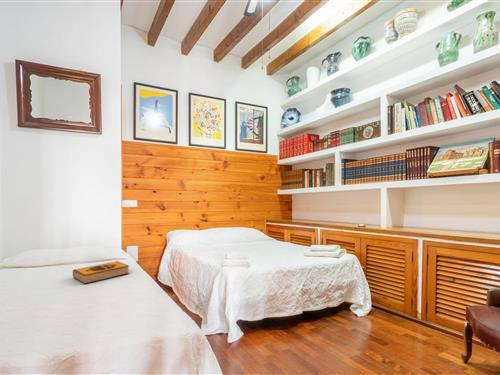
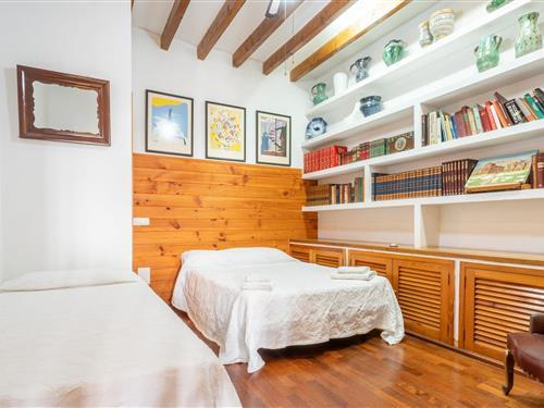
- hardback book (101, 271)
